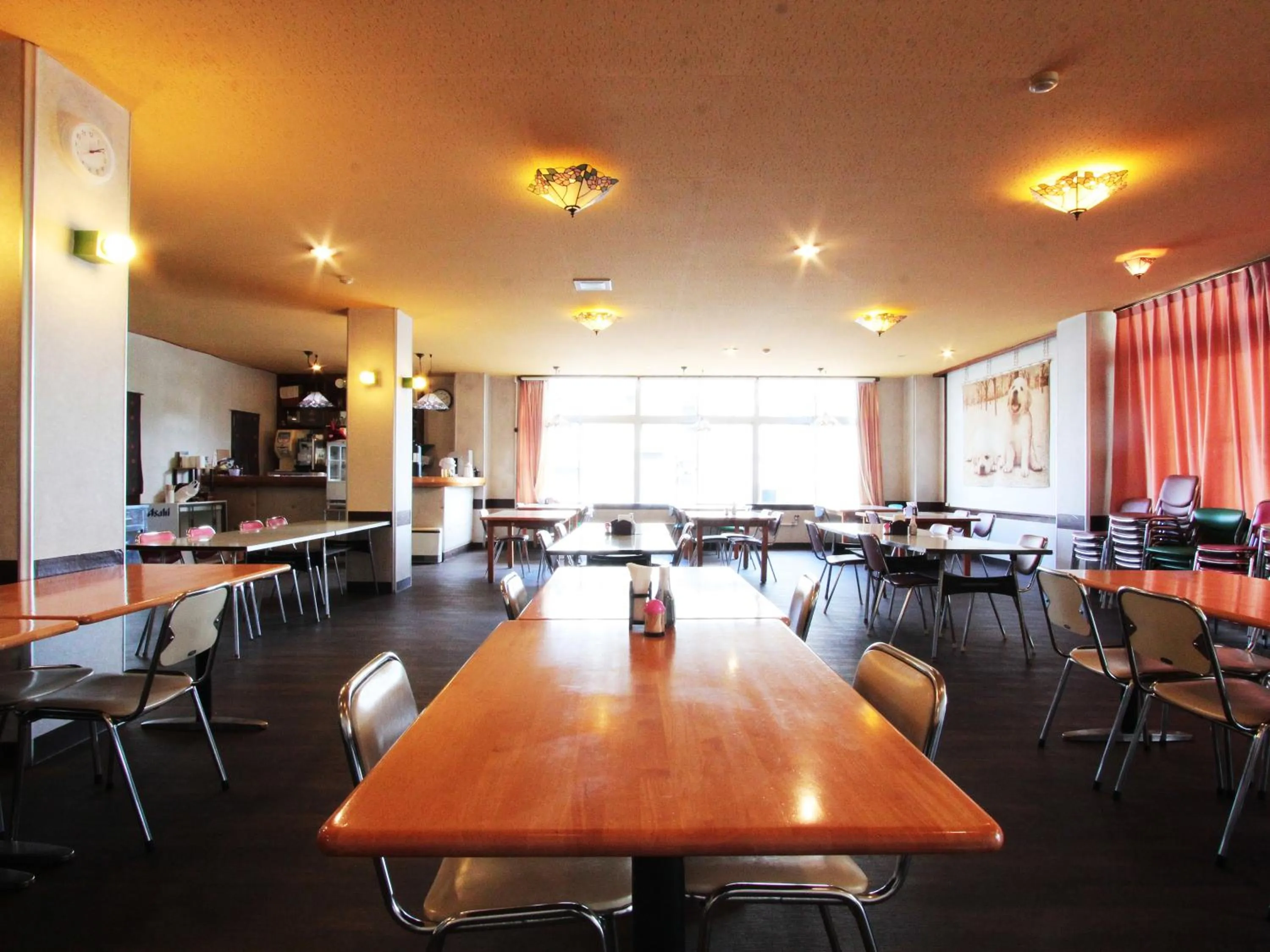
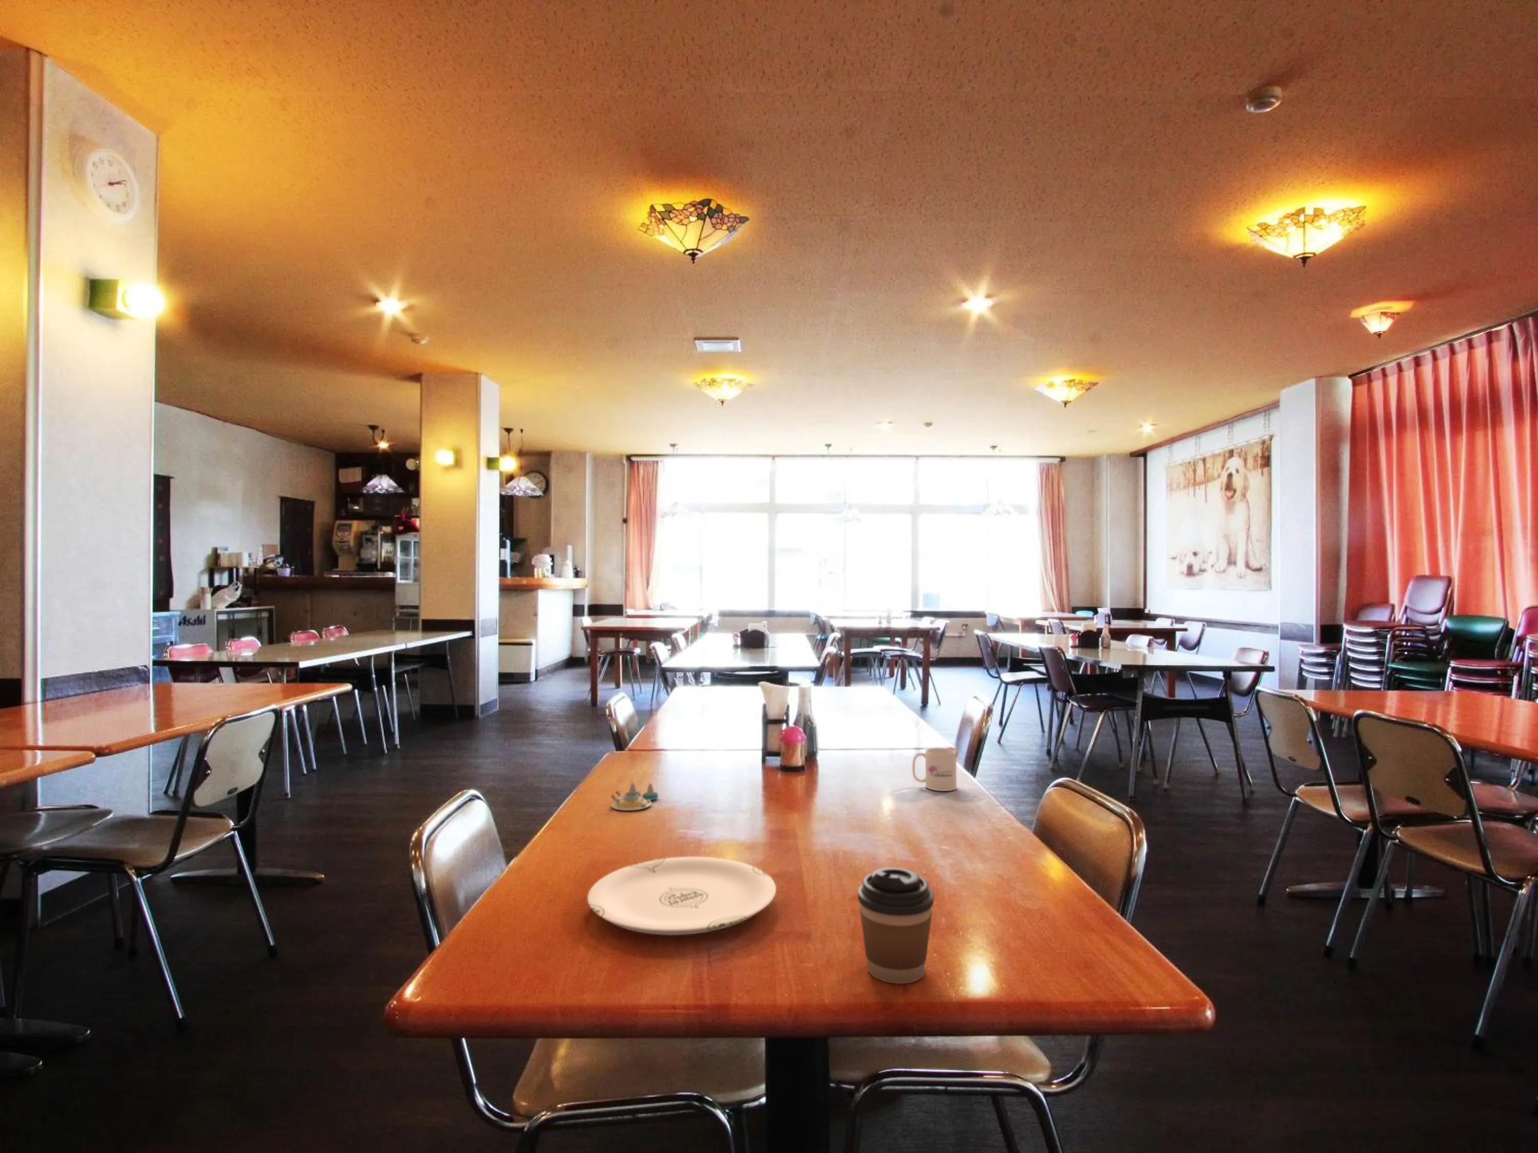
+ mug (934, 768)
+ plate (683, 896)
+ salt and pepper shaker set (633, 795)
+ coffee cup (895, 919)
